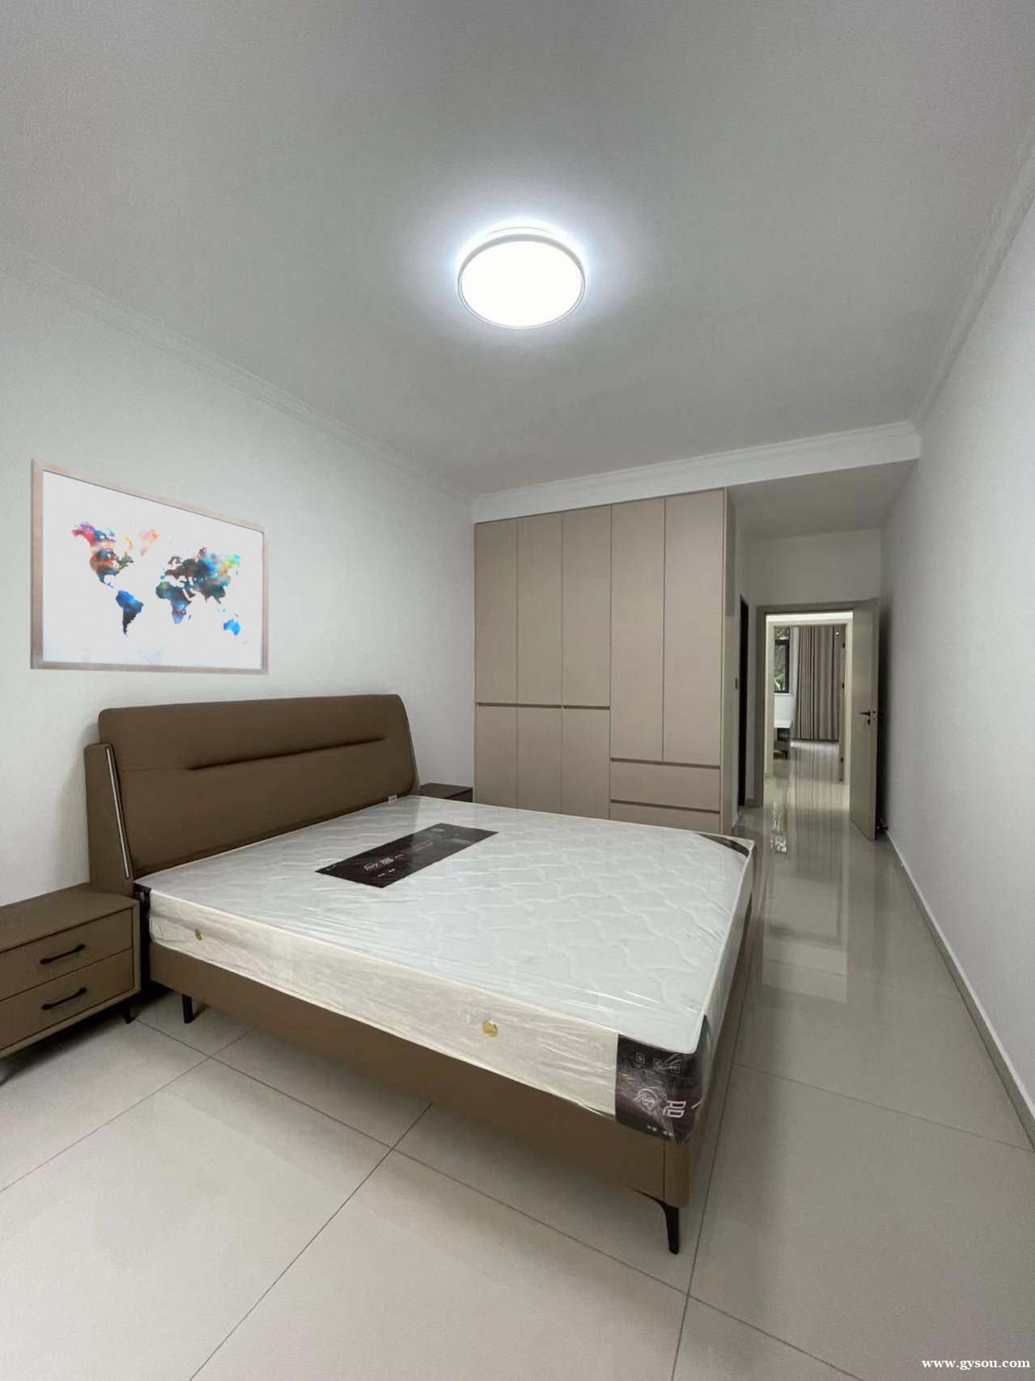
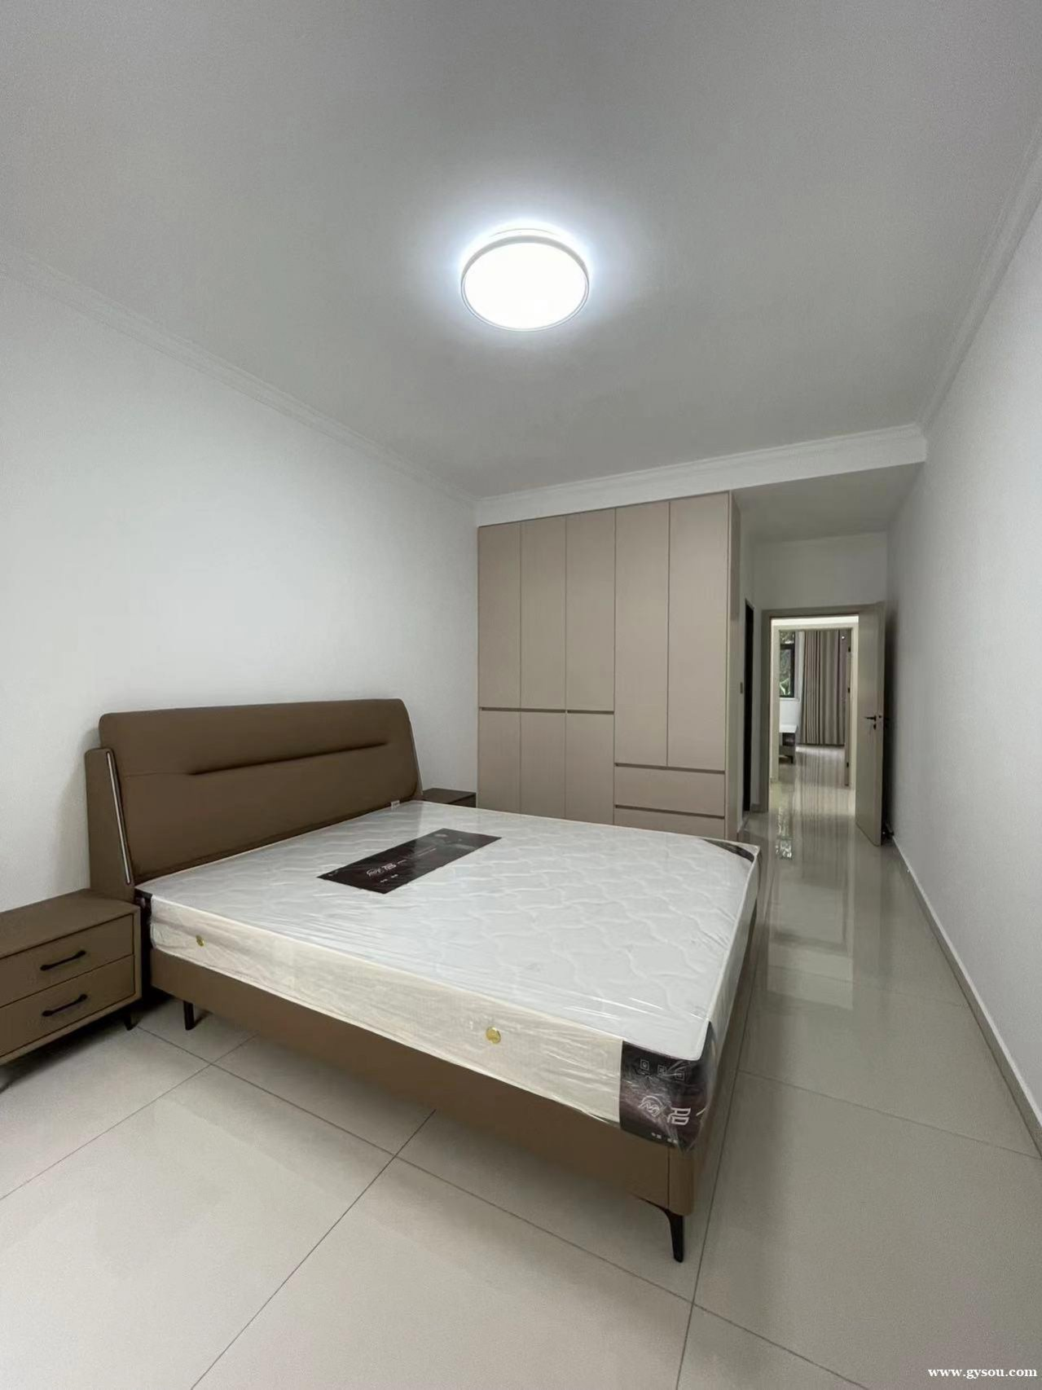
- wall art (170, 585)
